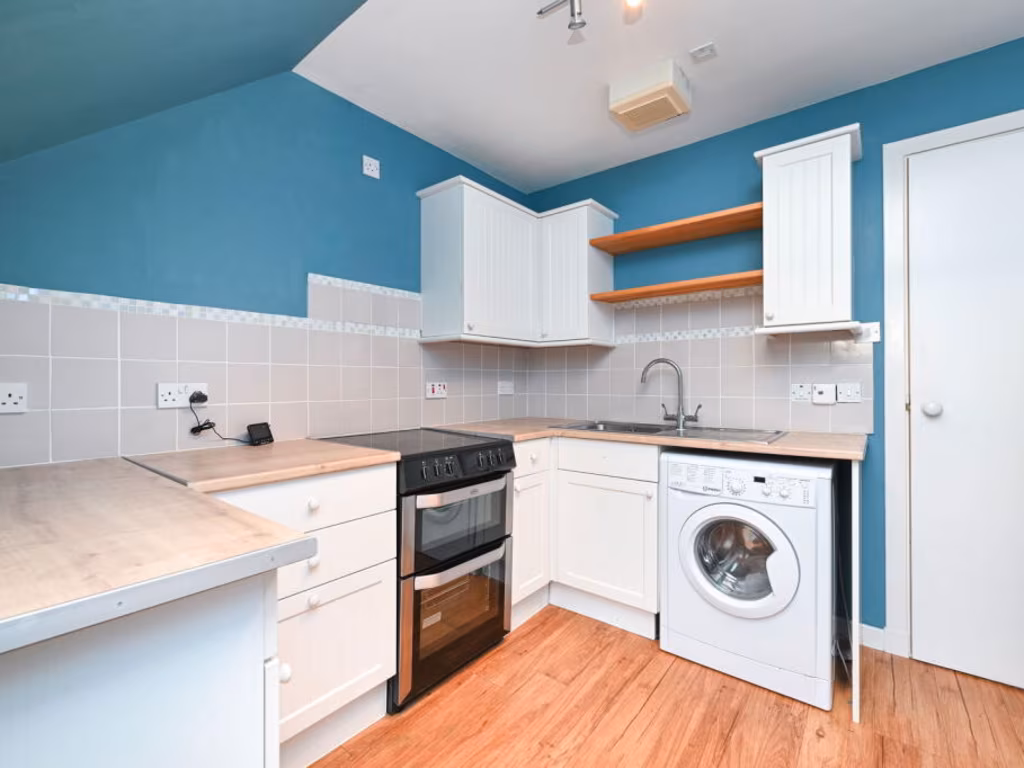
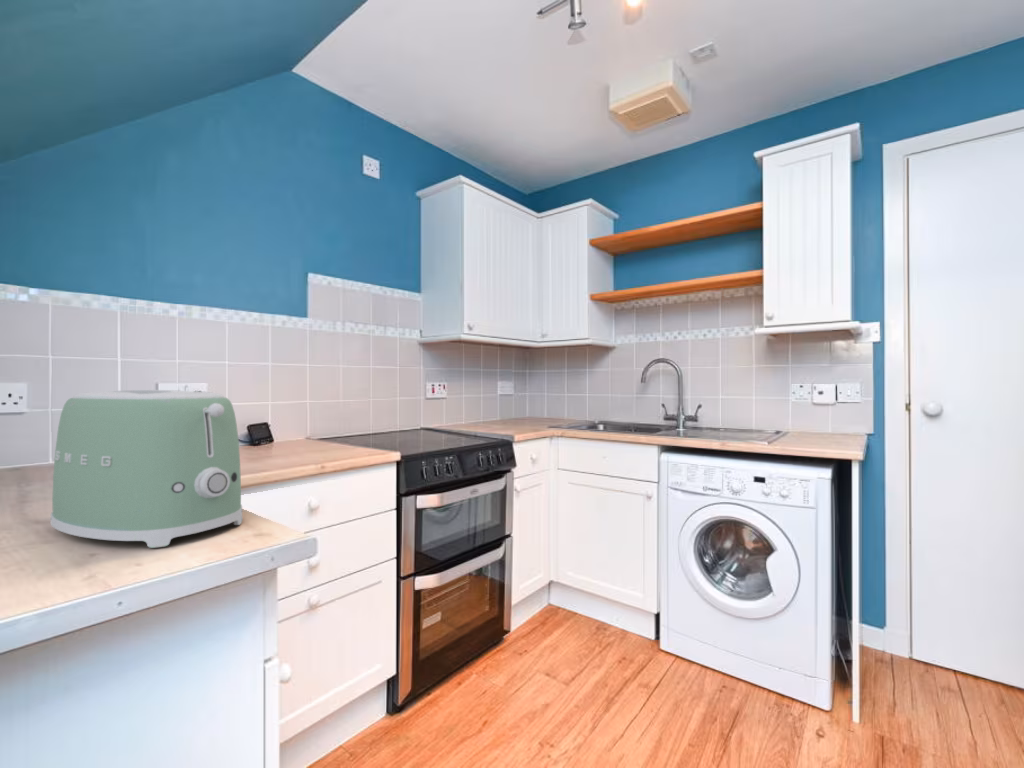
+ toaster (149, 456)
